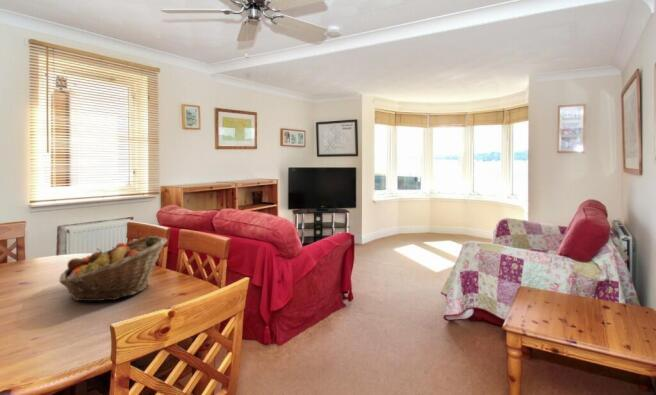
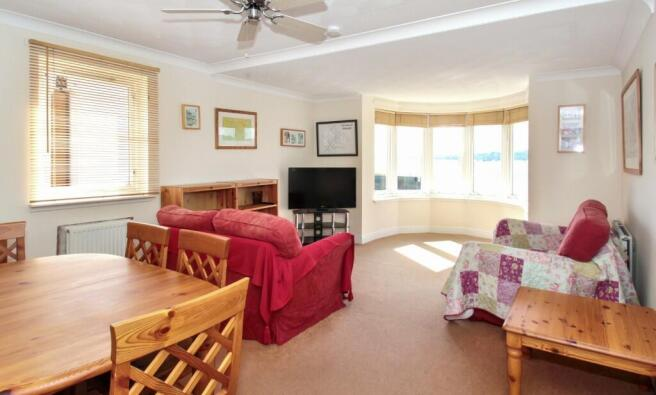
- fruit basket (116, 265)
